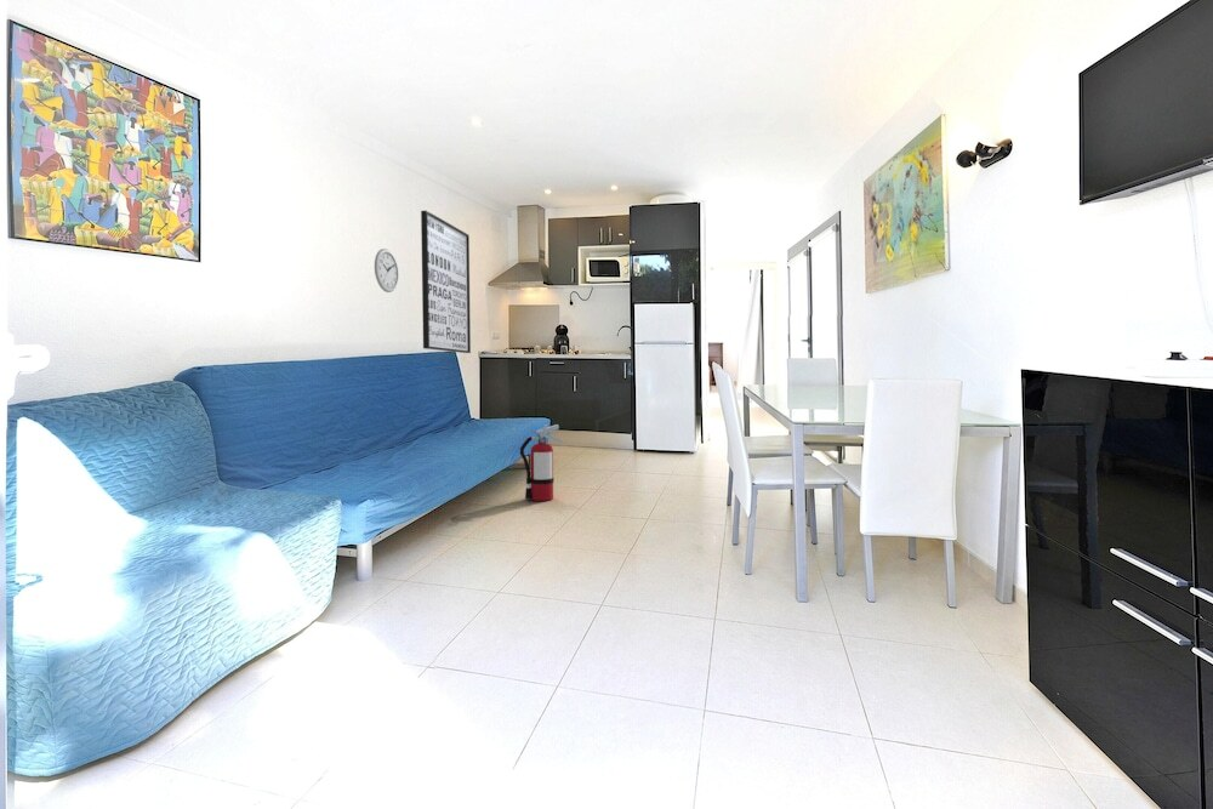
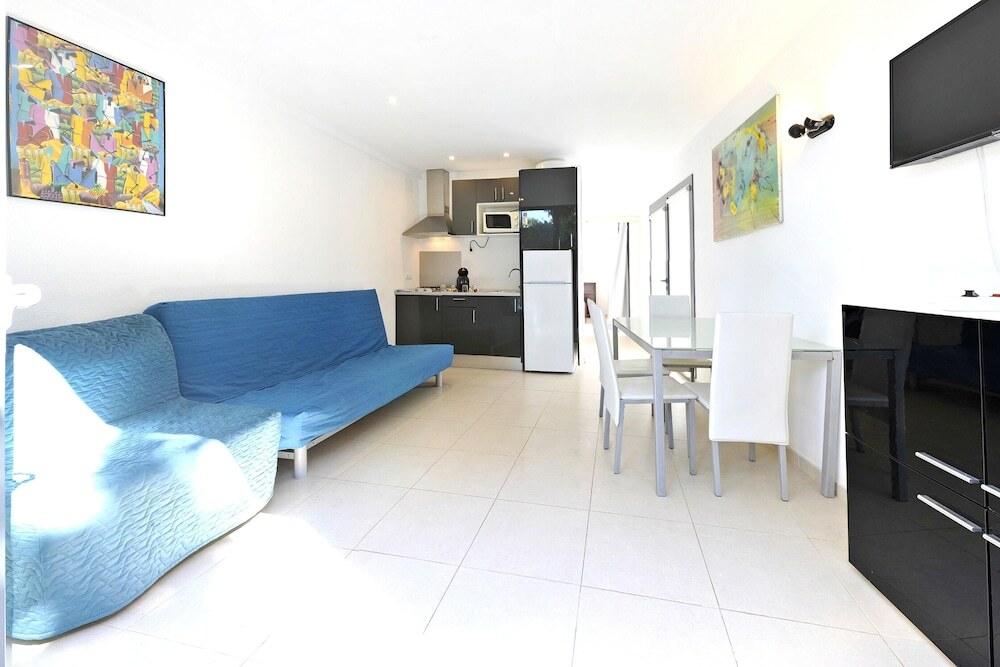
- fire extinguisher (541, 461)
- wall art (448, 287)
- wall clock (387, 270)
